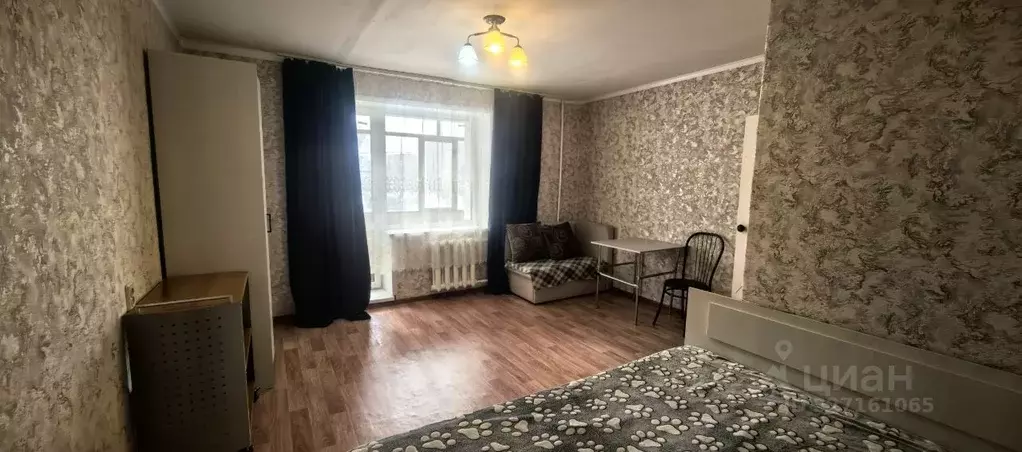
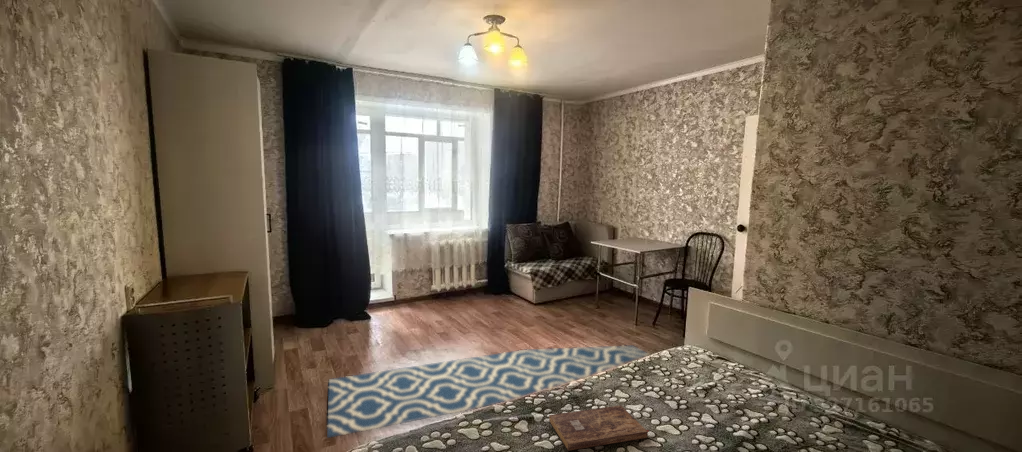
+ rug (509, 373)
+ bible (598, 425)
